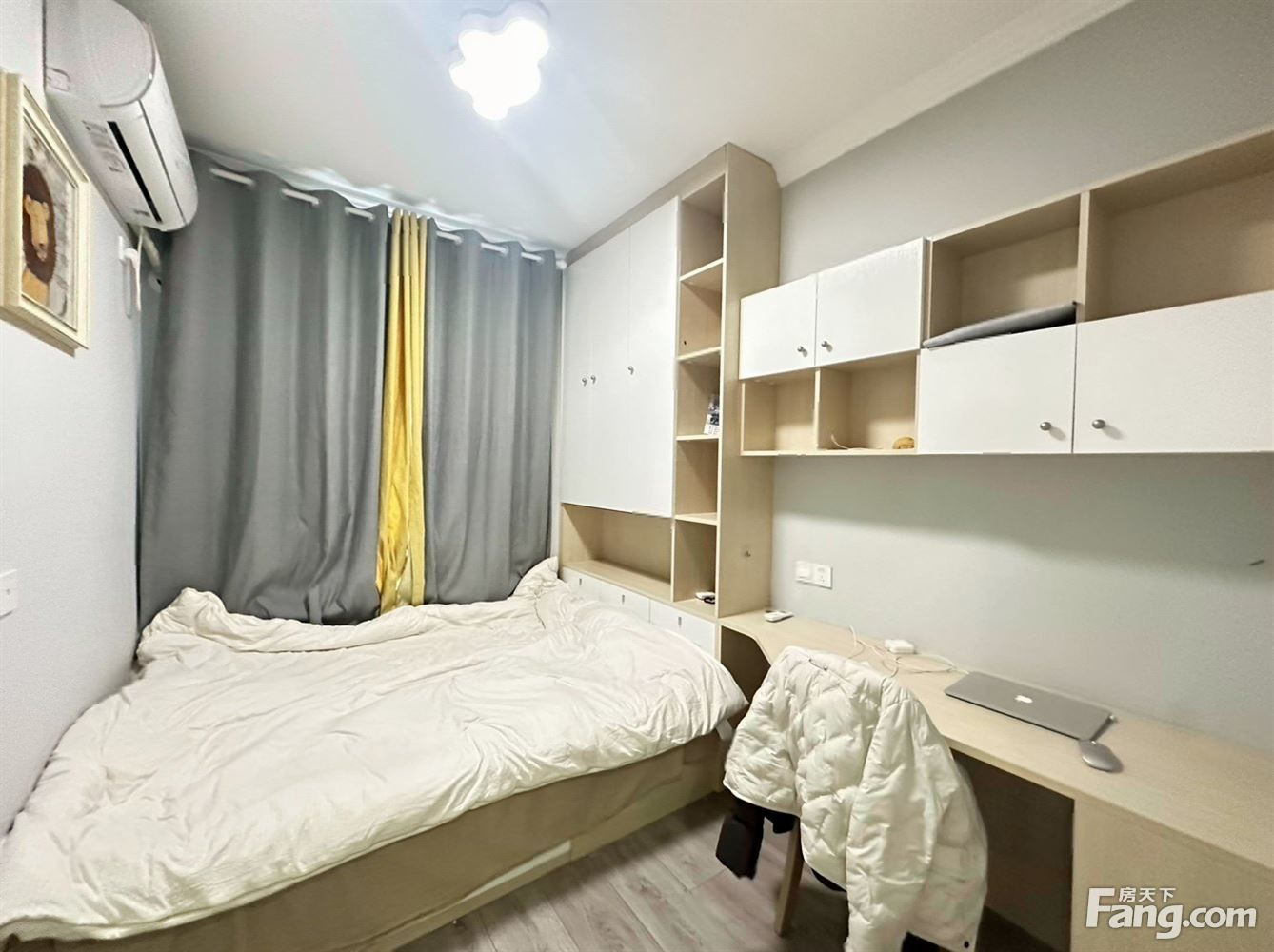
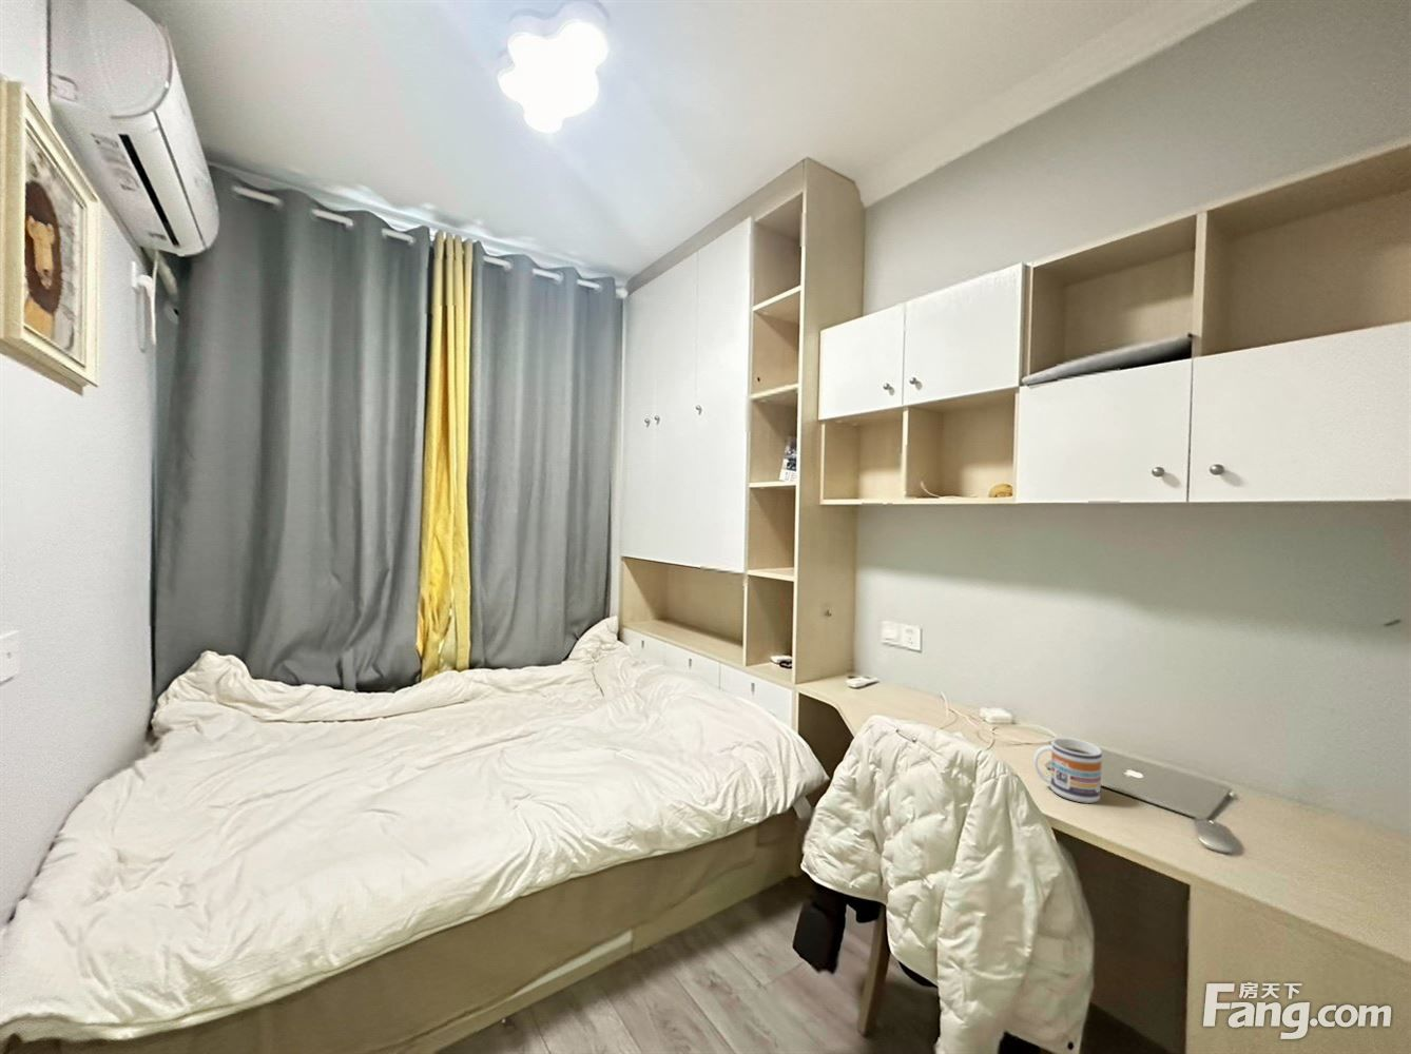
+ mug (1069, 767)
